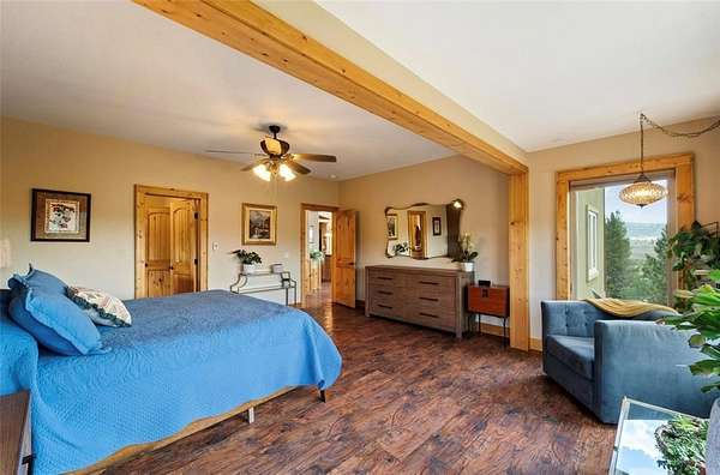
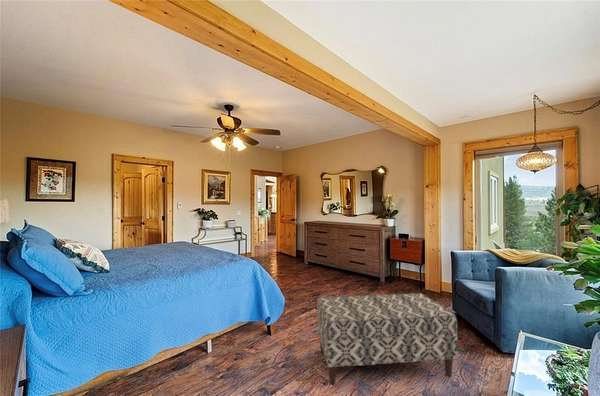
+ bench (381, 334)
